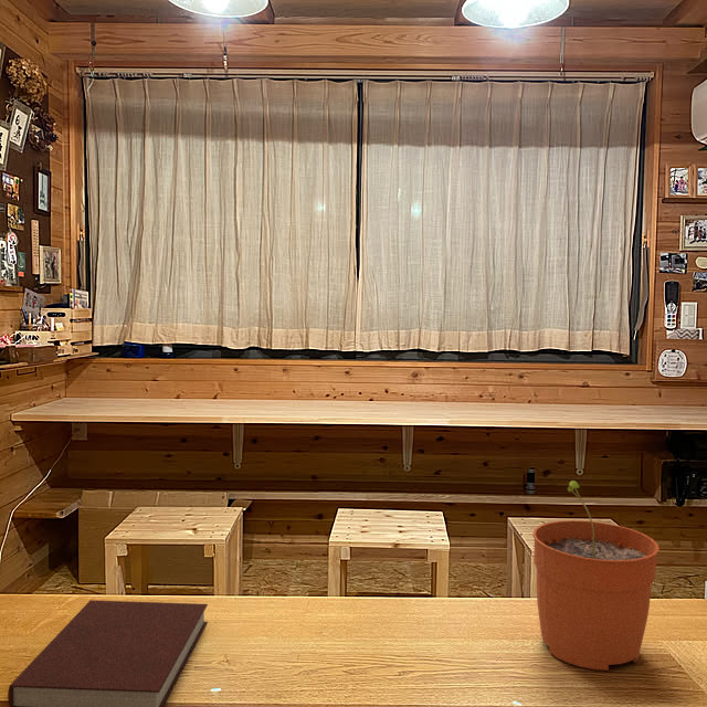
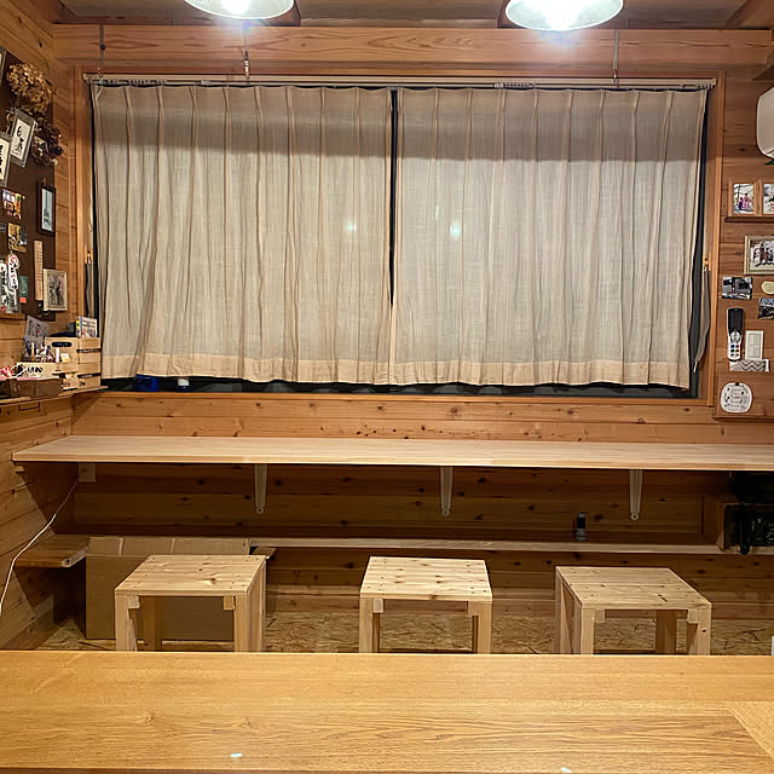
- notebook (119, 650)
- plant pot (592, 566)
